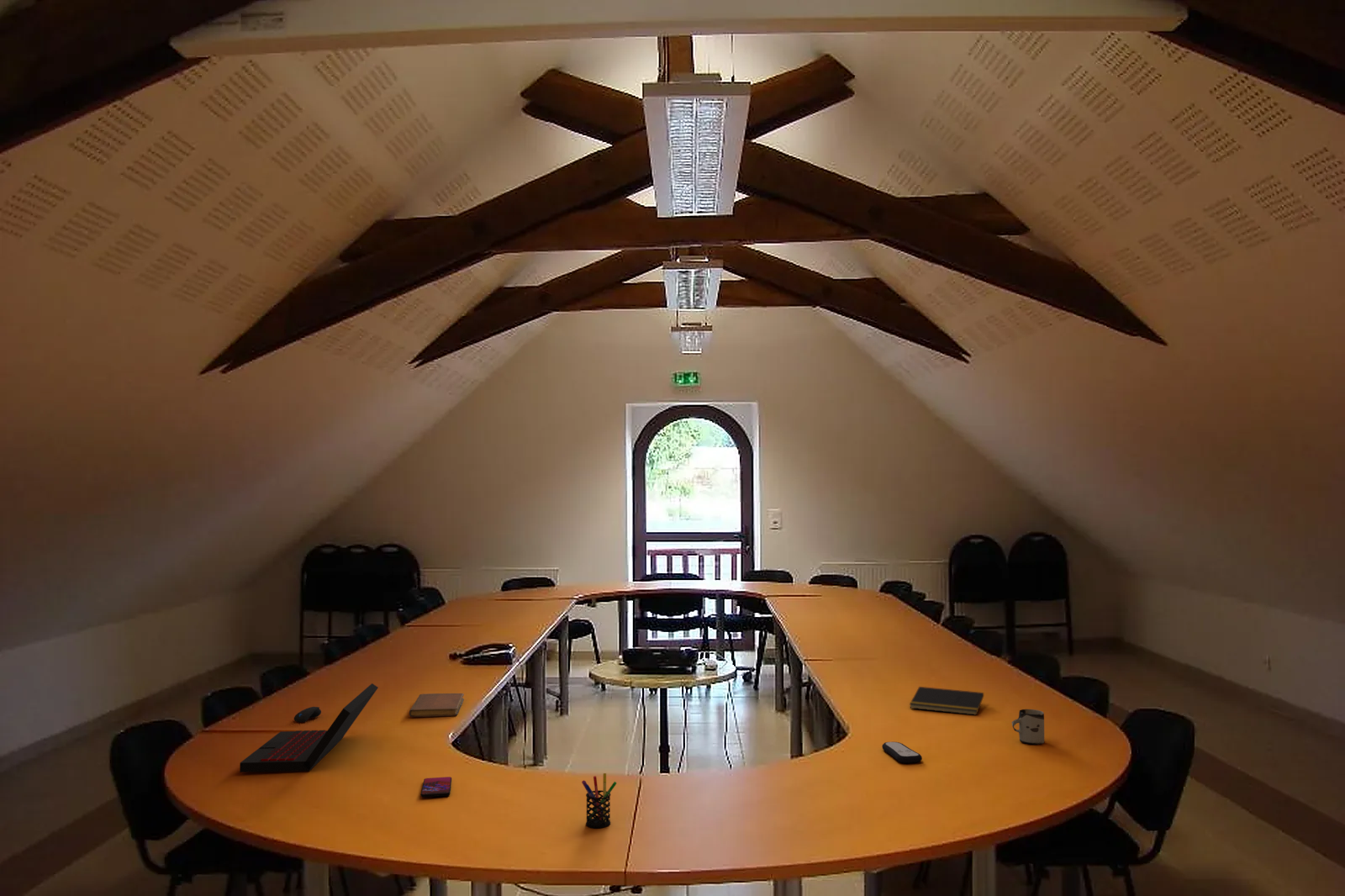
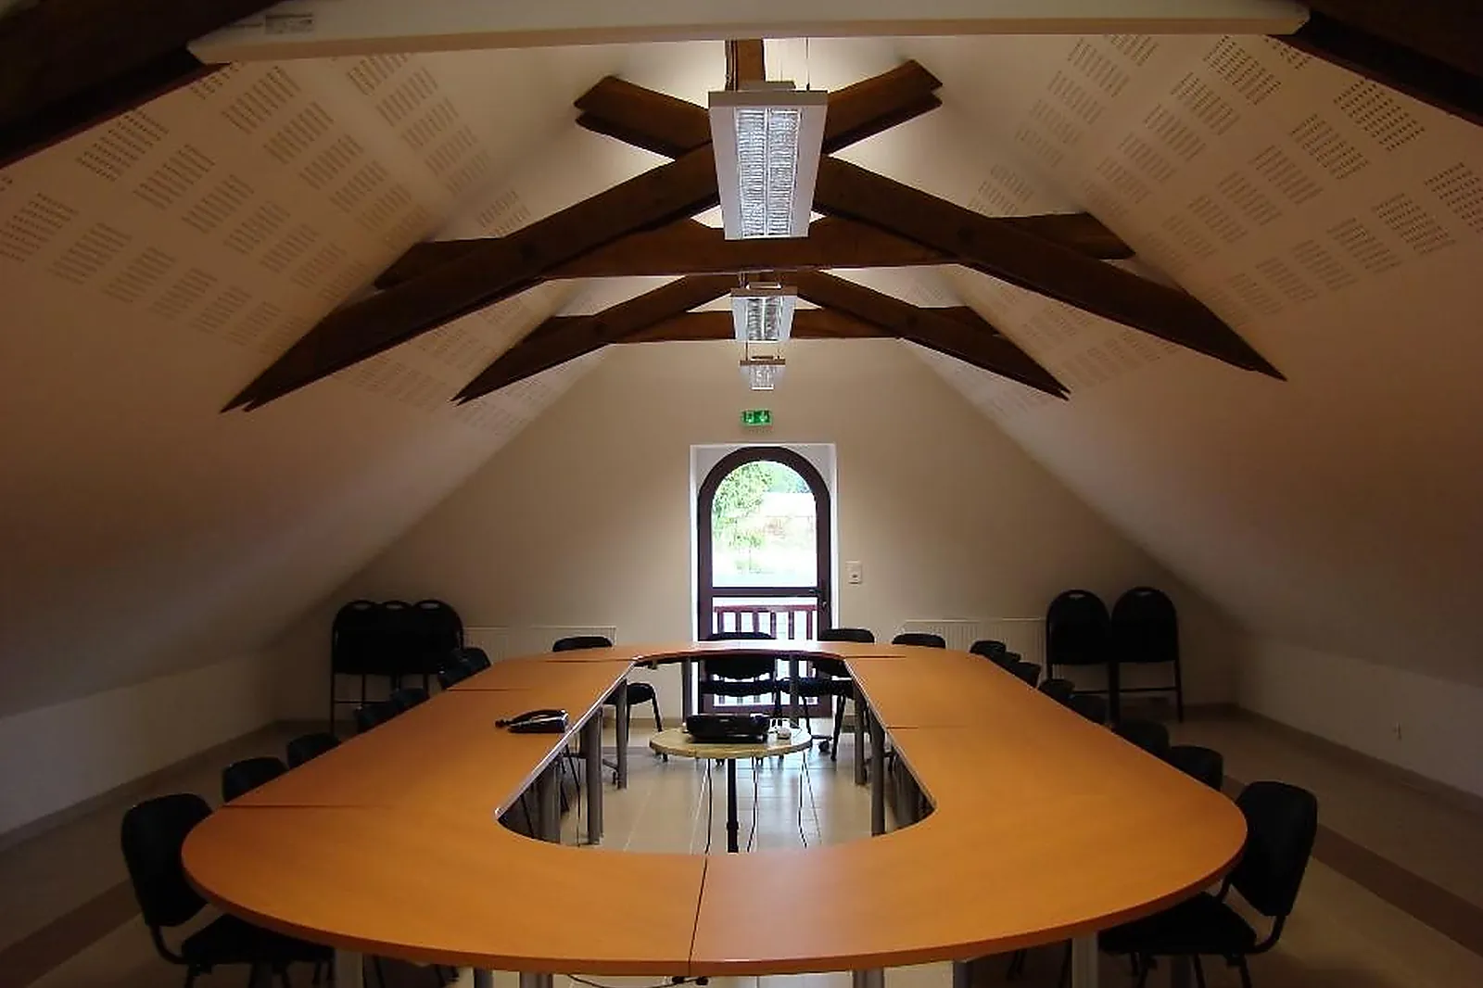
- cup (1027, 726)
- laptop (313, 730)
- pen holder (600, 798)
- remote control (900, 751)
- notepad (947, 700)
- smartphone (436, 786)
- notebook (437, 704)
- computer mouse (308, 714)
